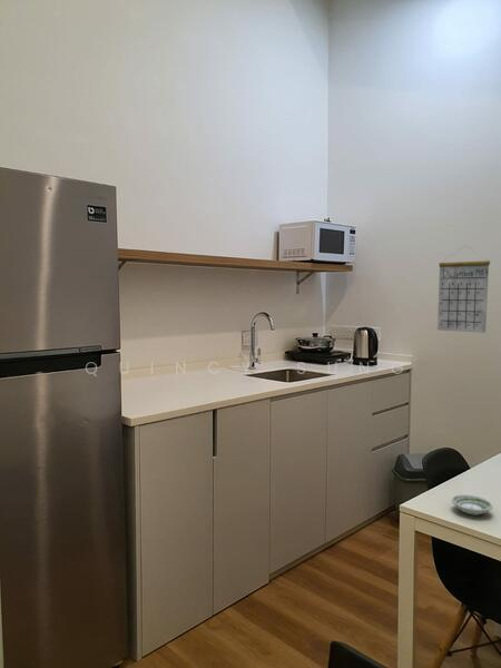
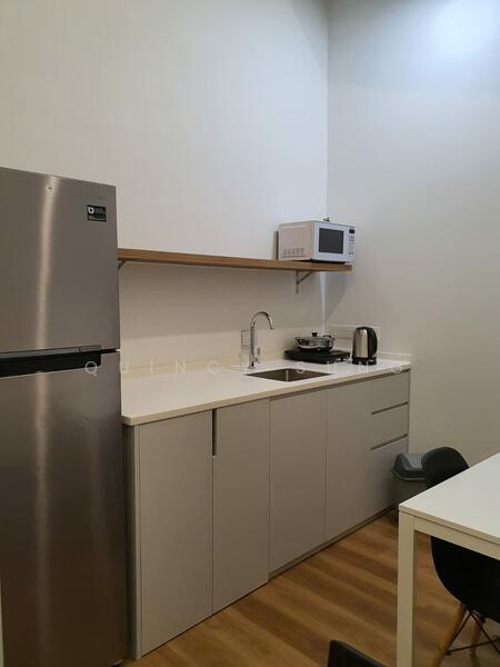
- calendar (462, 288)
- saucer (471, 505)
